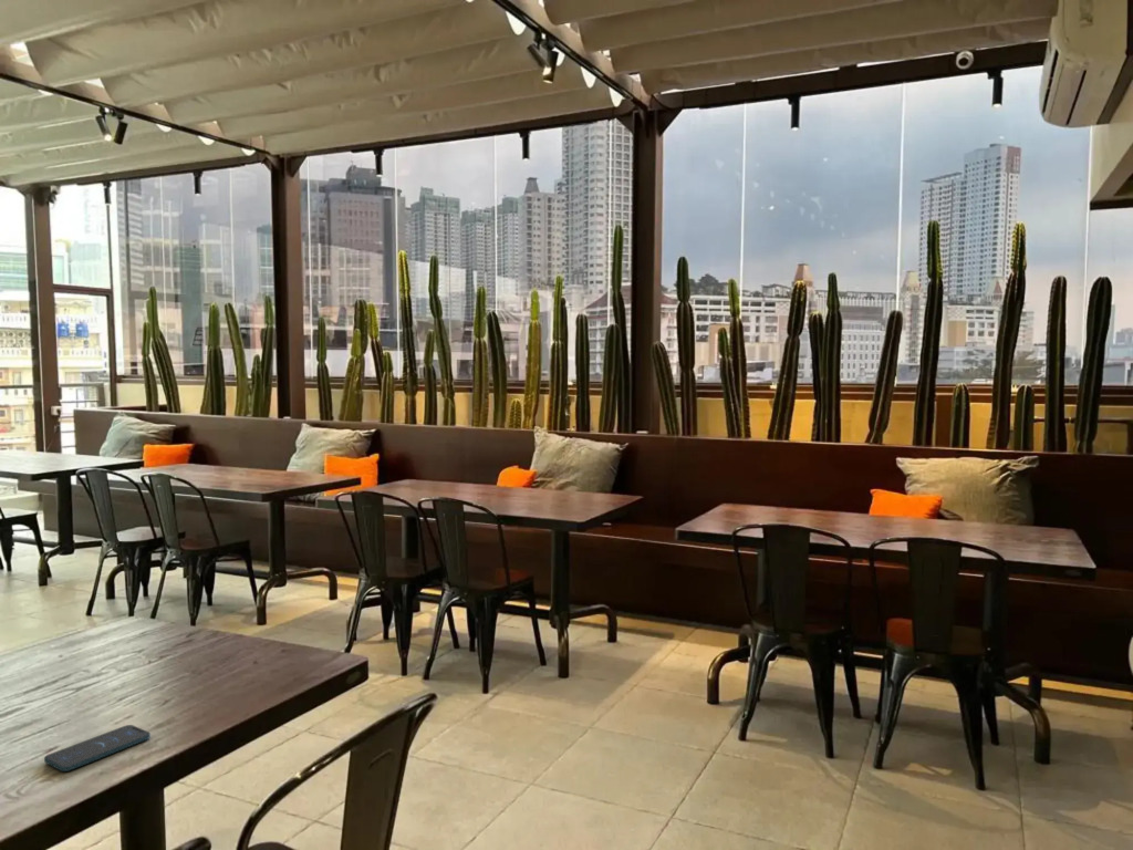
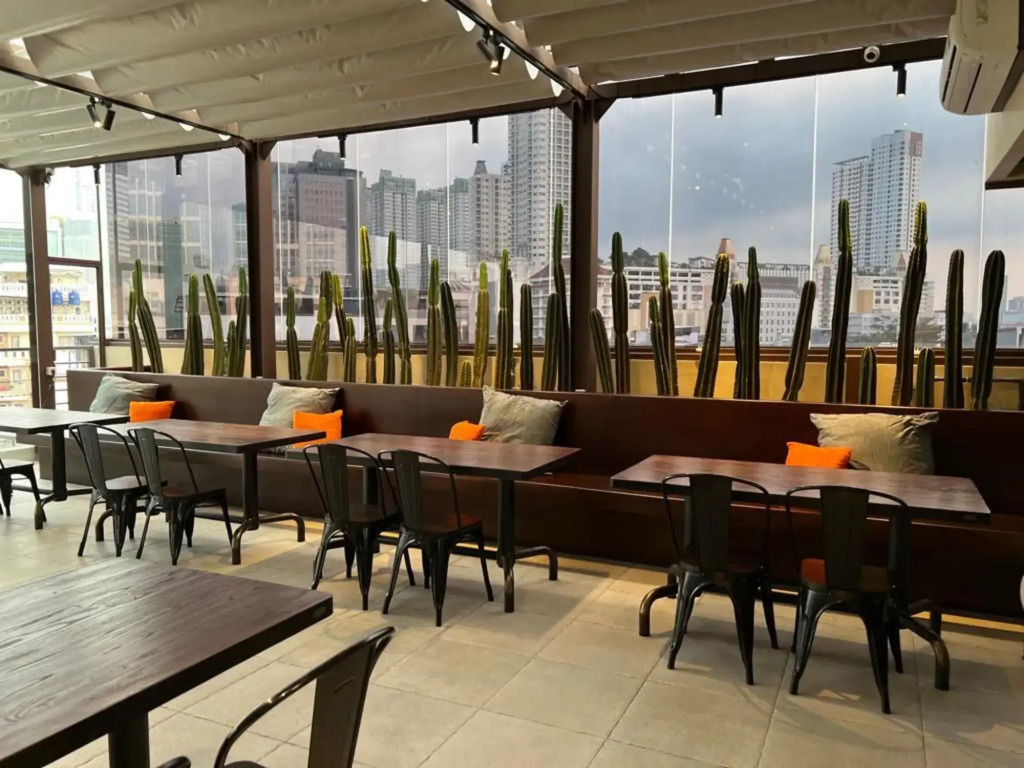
- smartphone (98, 746)
